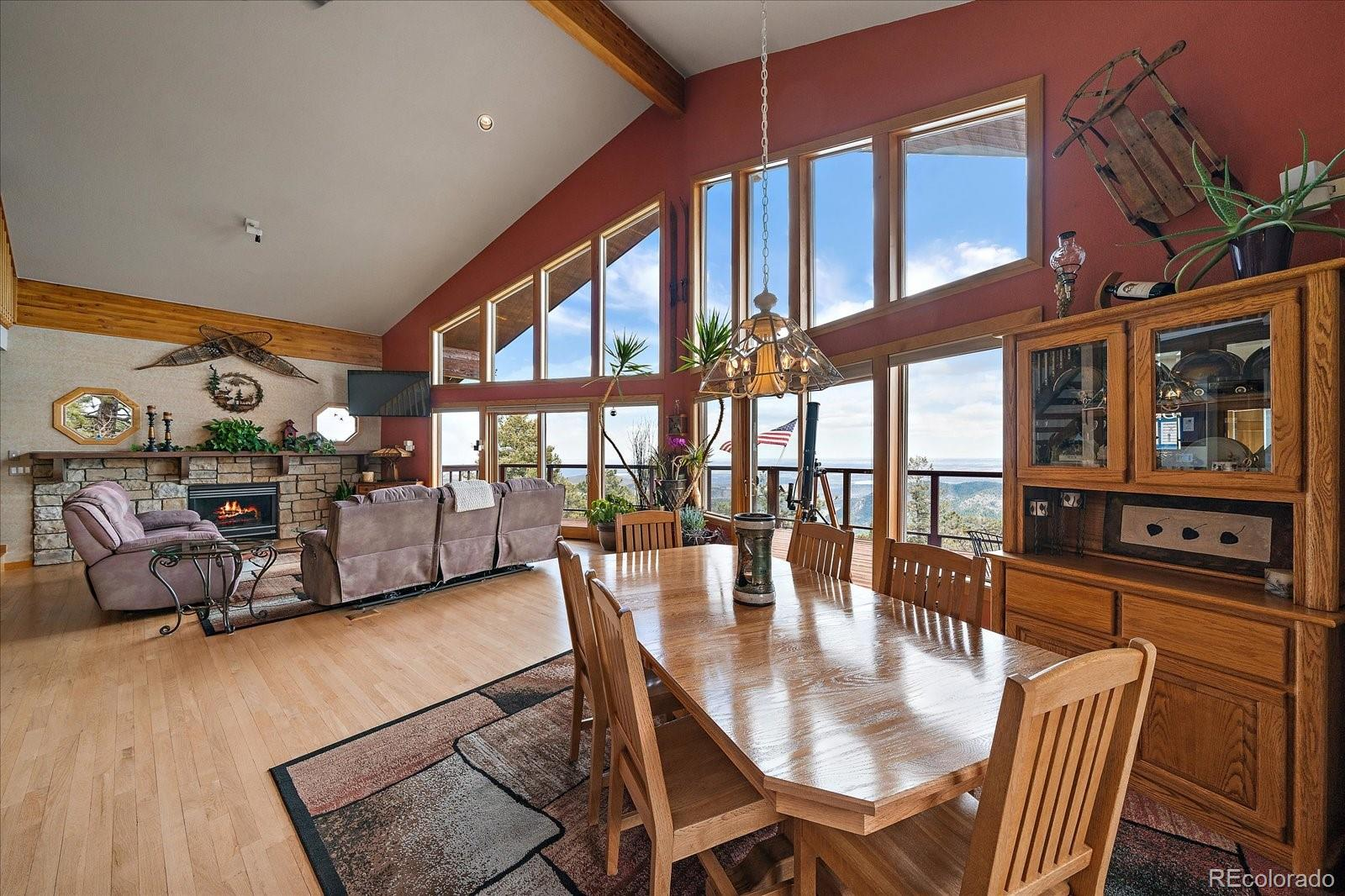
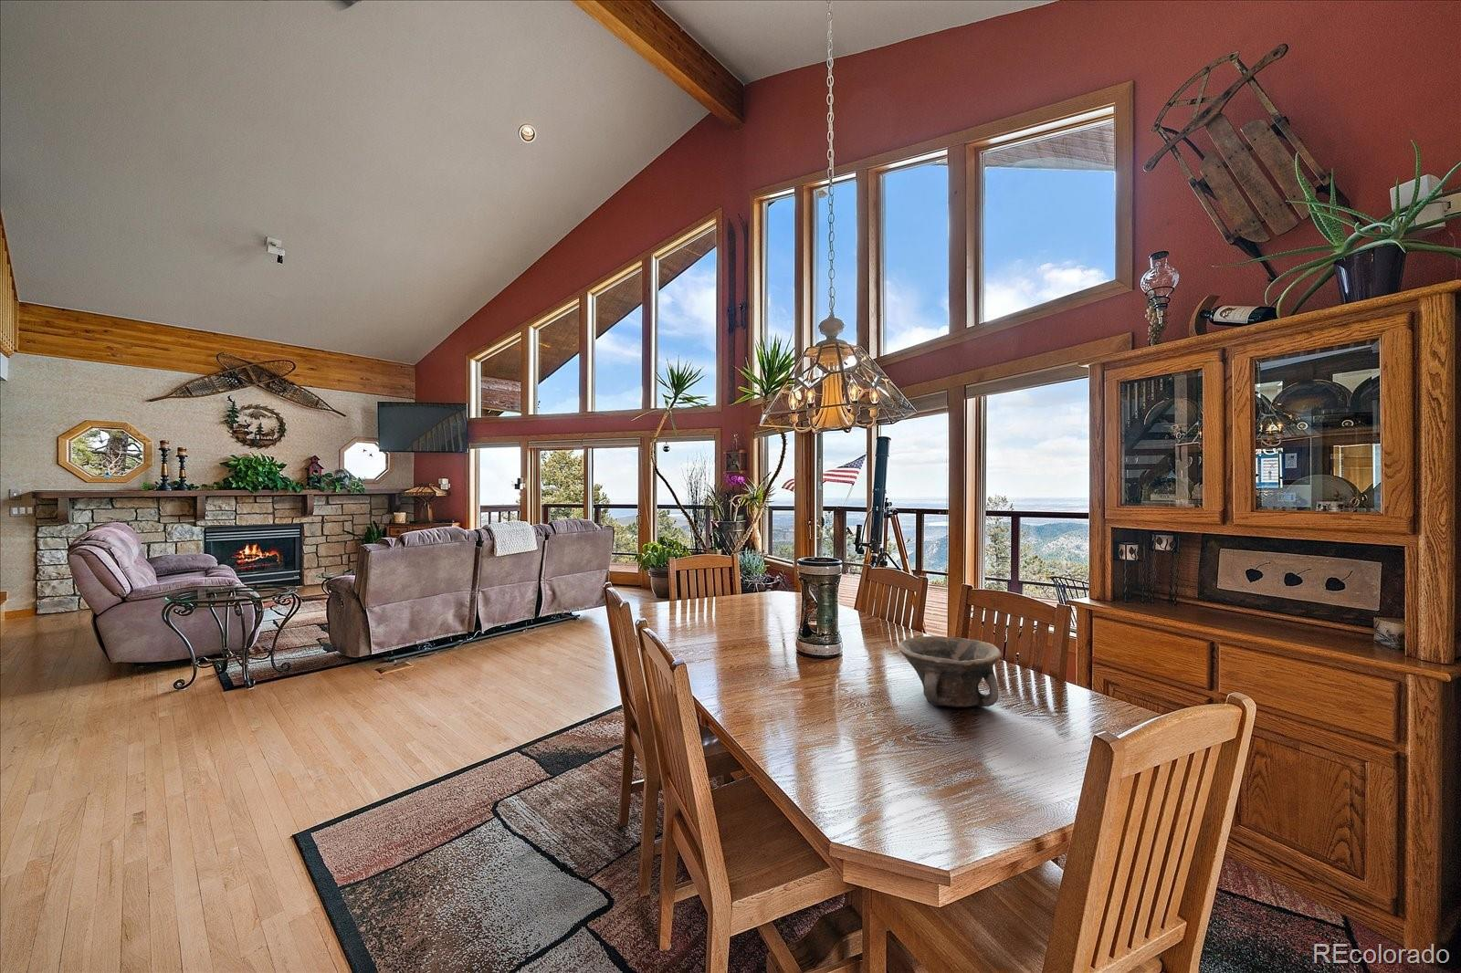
+ bowl (948, 672)
